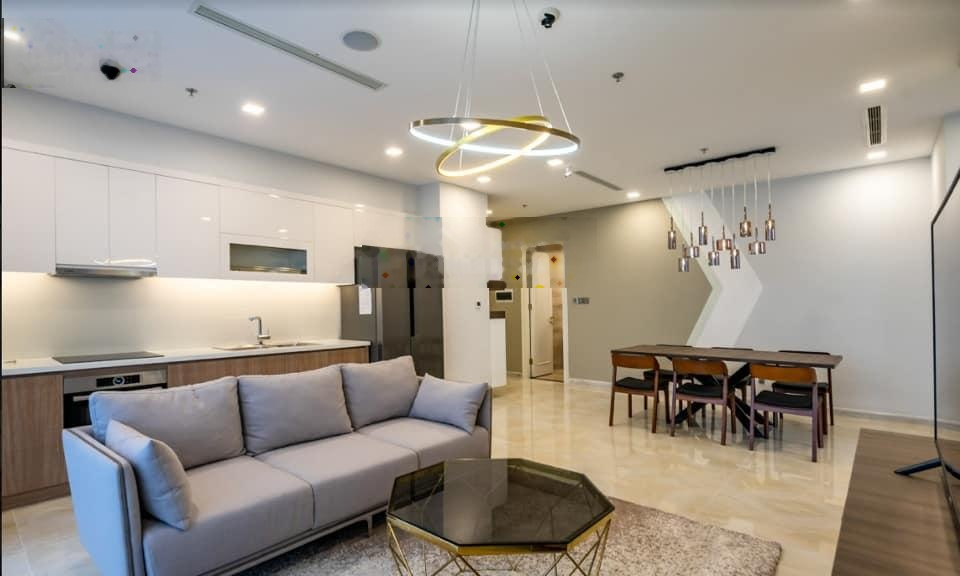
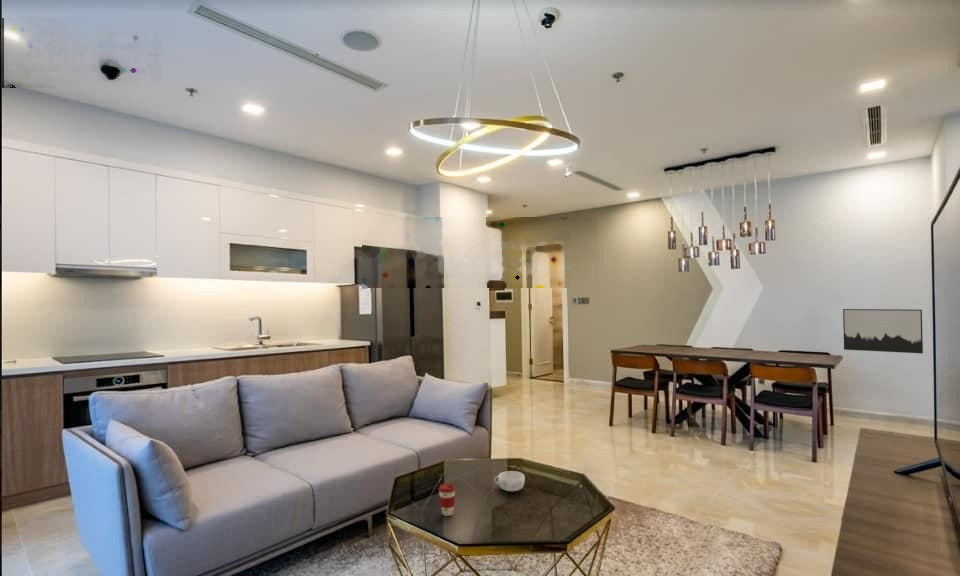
+ wall art (881, 330)
+ coffee cup (447, 499)
+ decorative bowl (509, 481)
